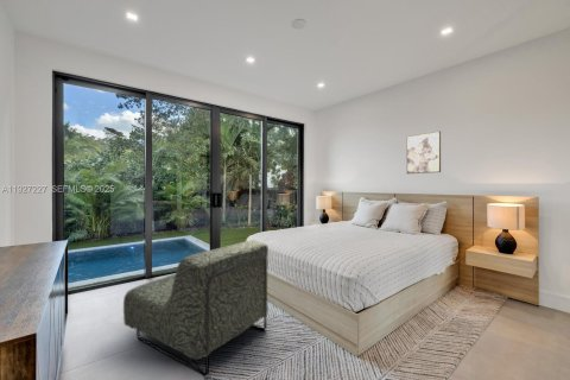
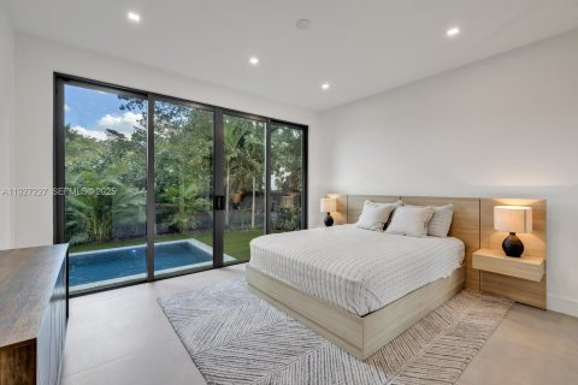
- armchair (200, 289)
- wall art (423, 153)
